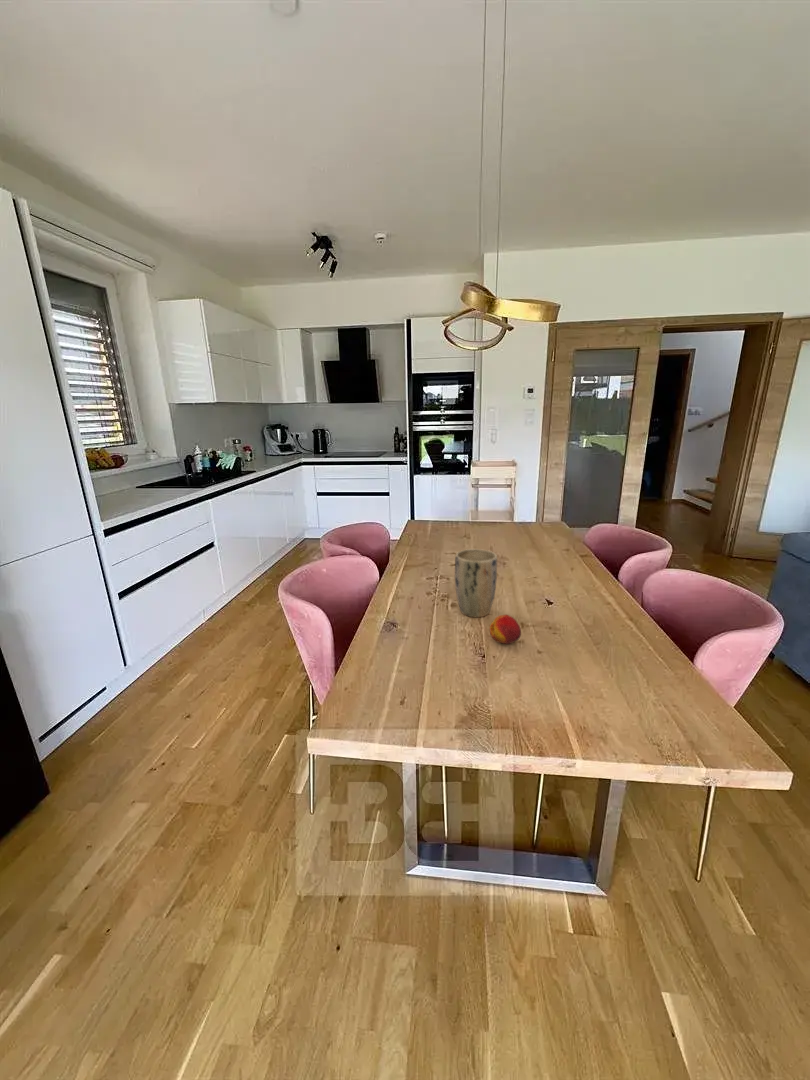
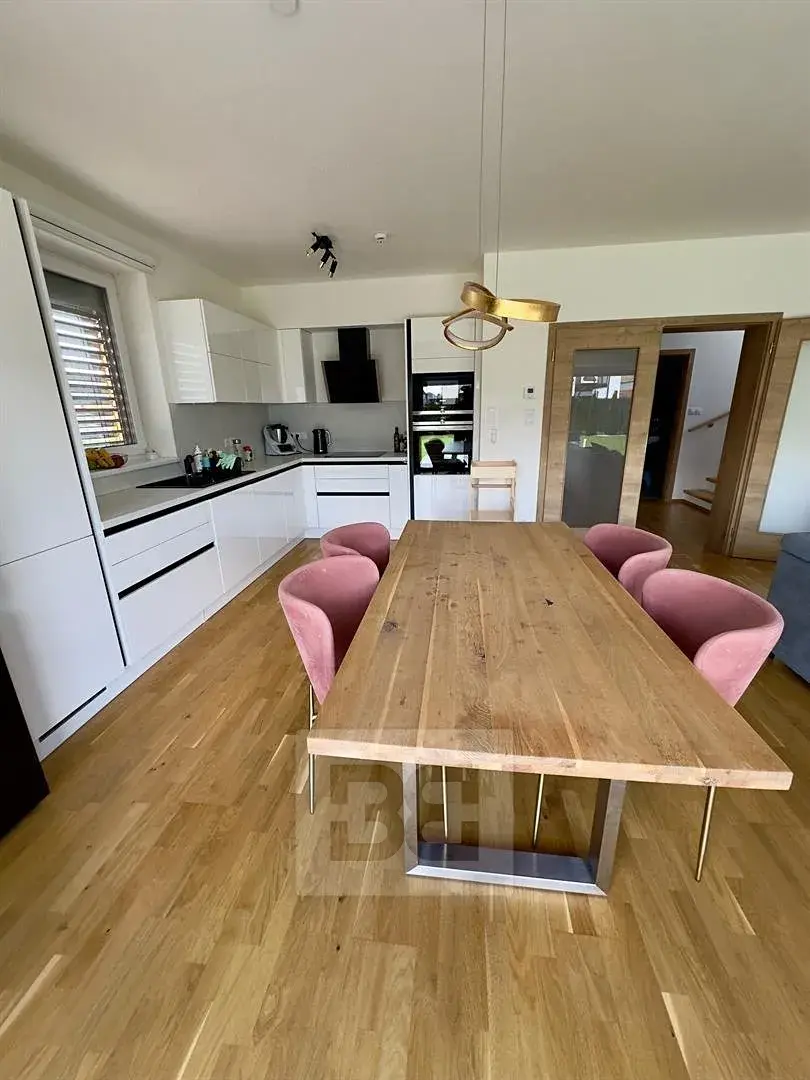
- fruit (505, 629)
- plant pot (475, 583)
